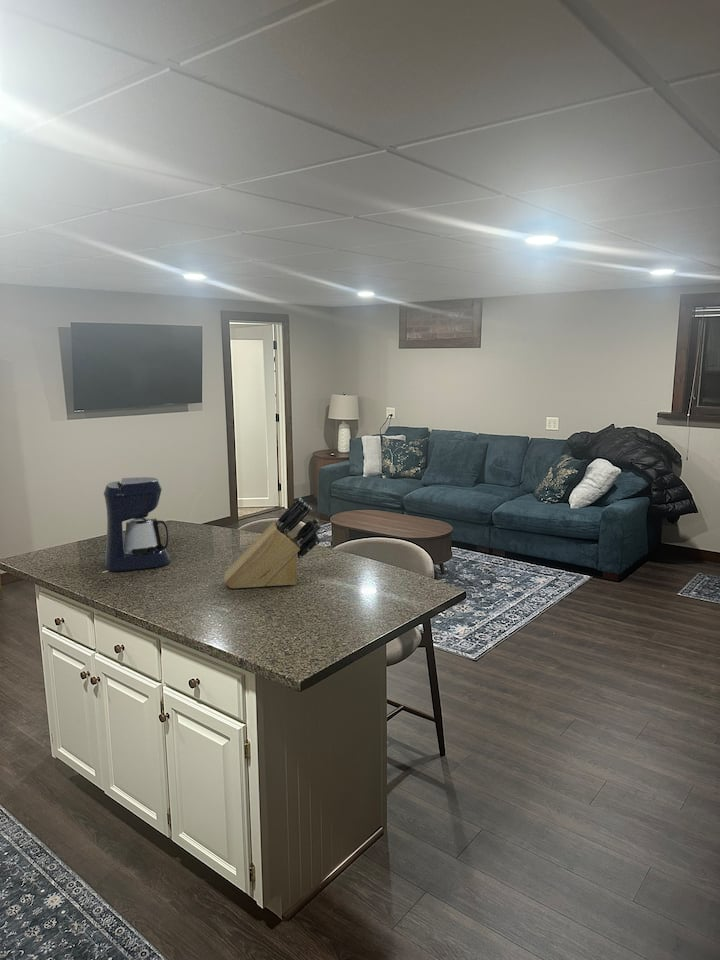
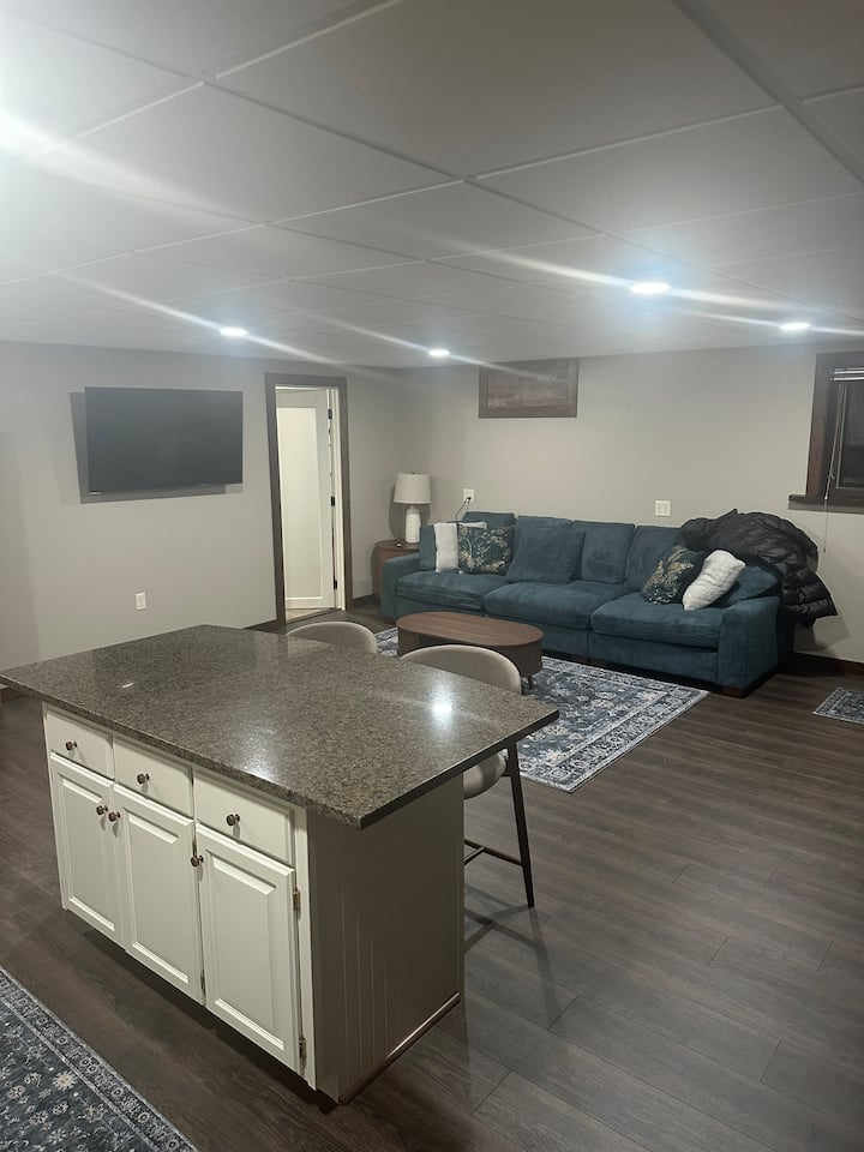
- coffee maker (133, 521)
- knife block (272, 541)
